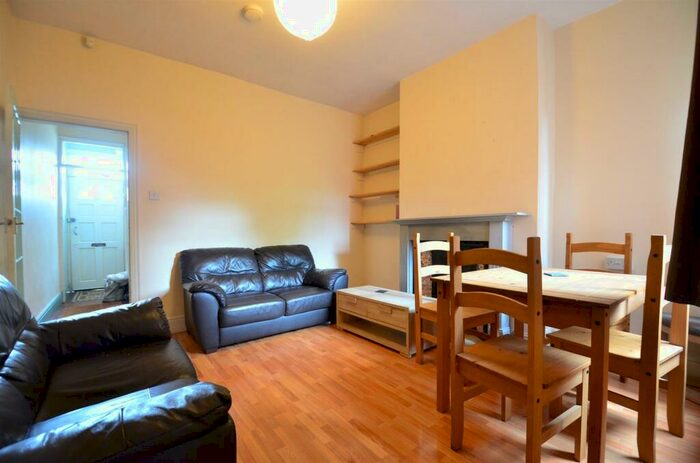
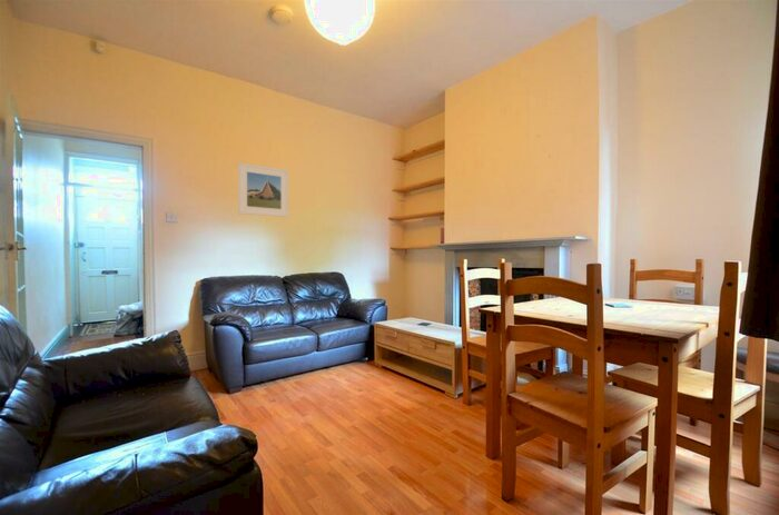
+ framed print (264, 190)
